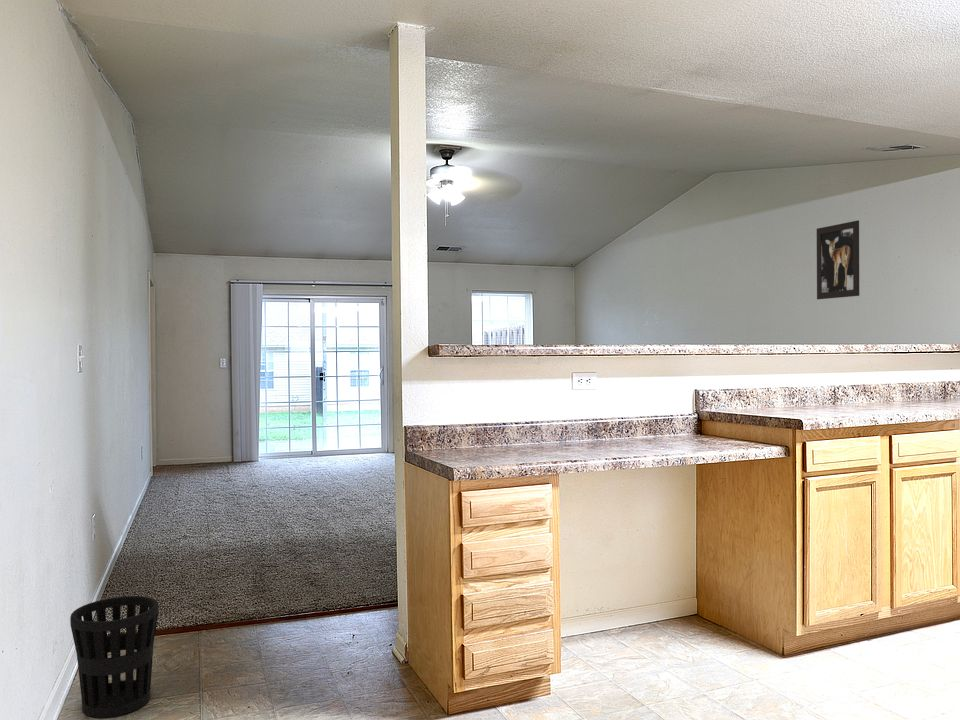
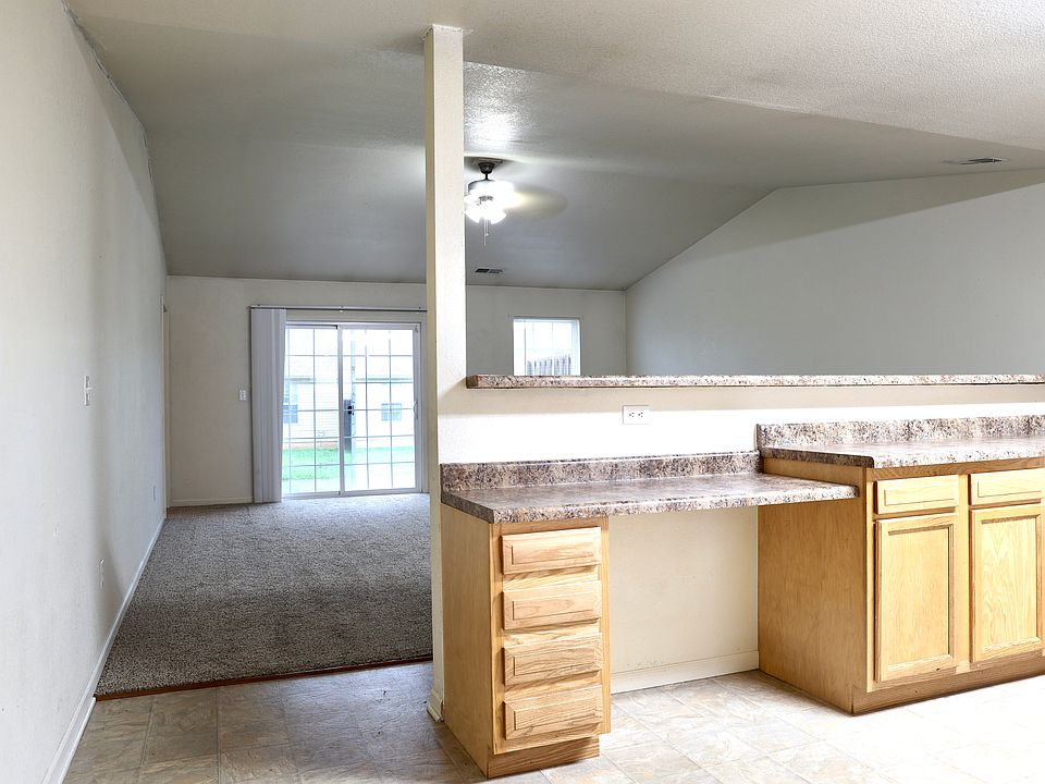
- wall art (837, 261)
- wastebasket (116, 655)
